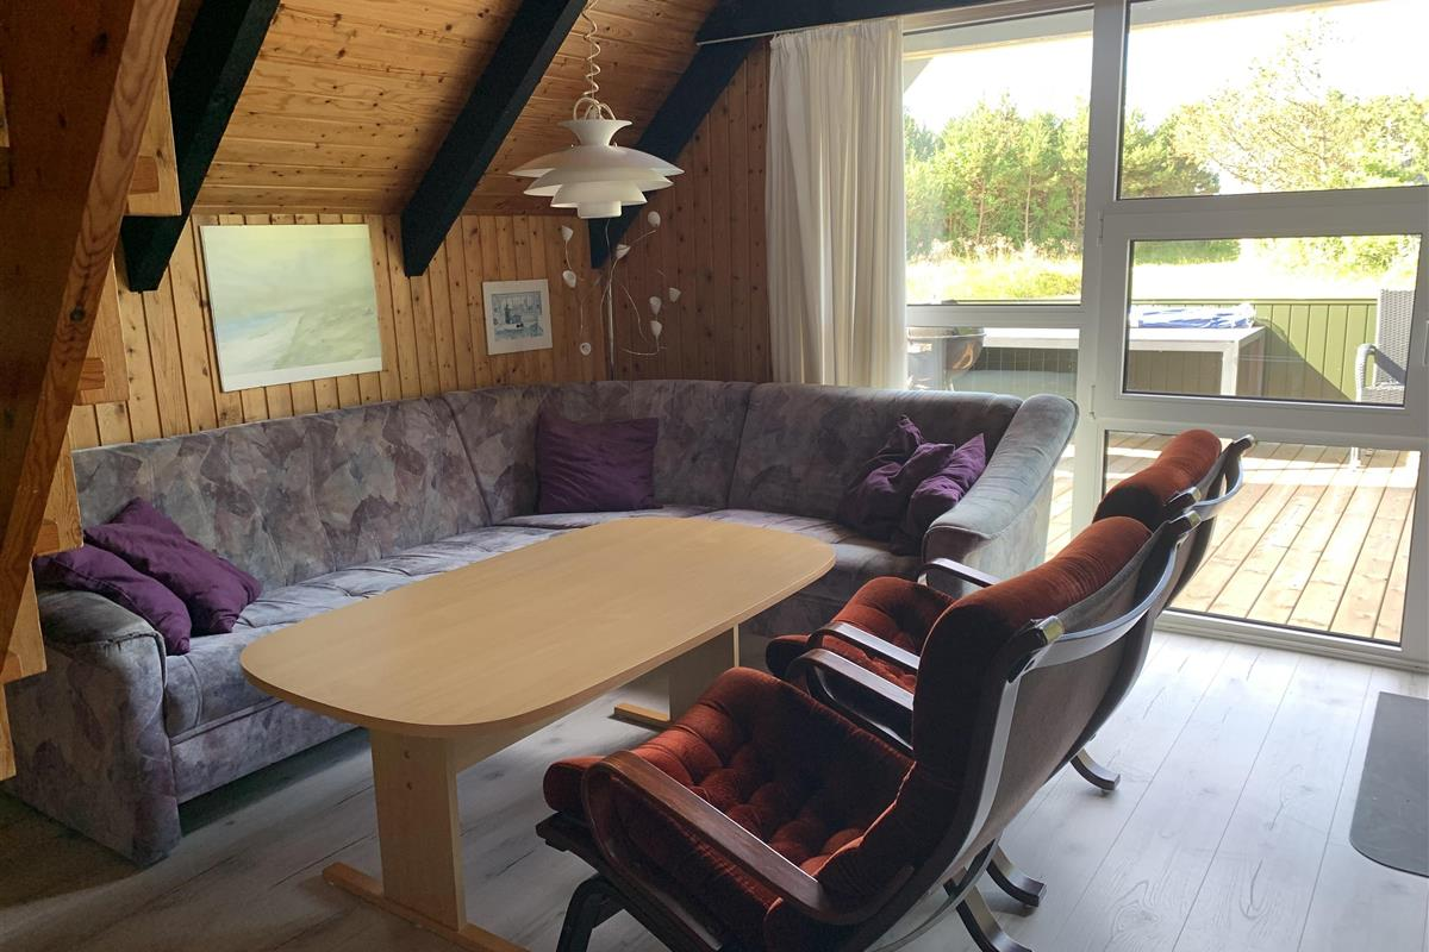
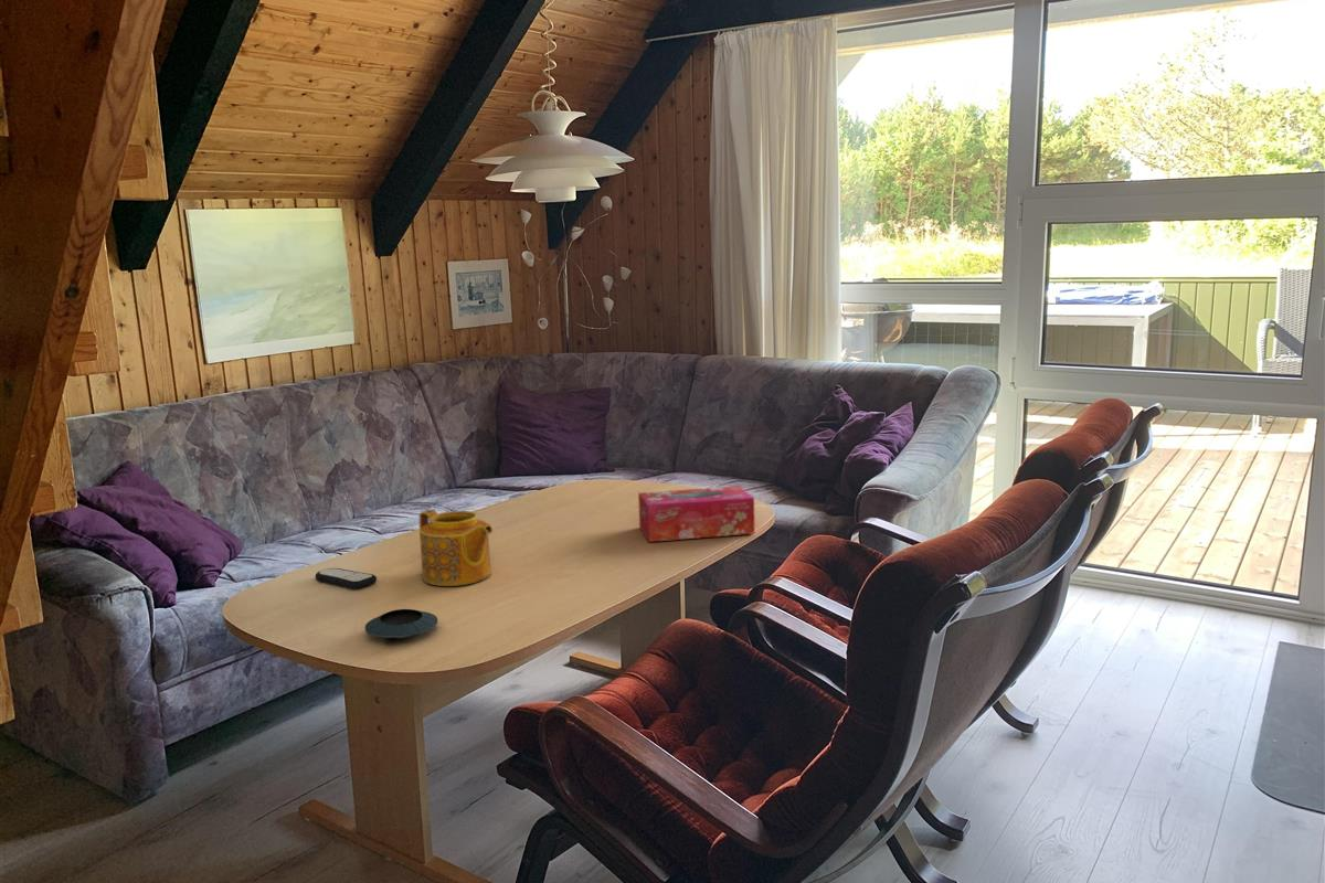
+ remote control (344, 577)
+ teapot (456, 546)
+ tissue box (696, 512)
+ saucer (401, 621)
